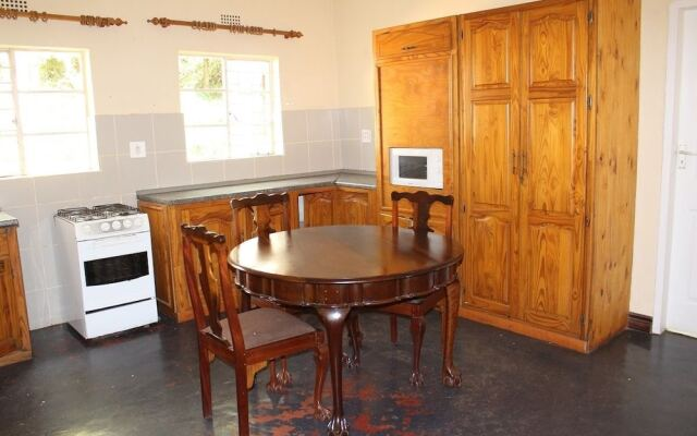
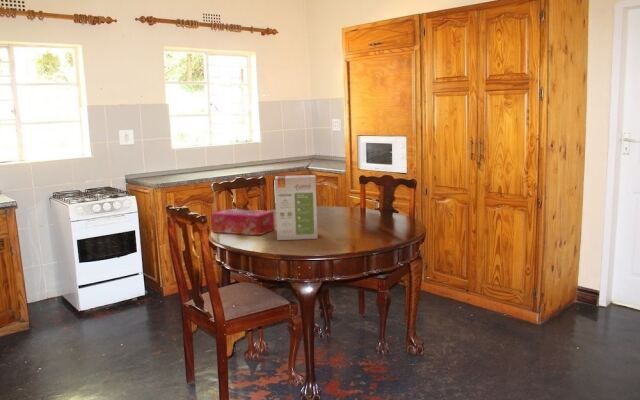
+ tissue box (242, 221)
+ food box (296, 207)
